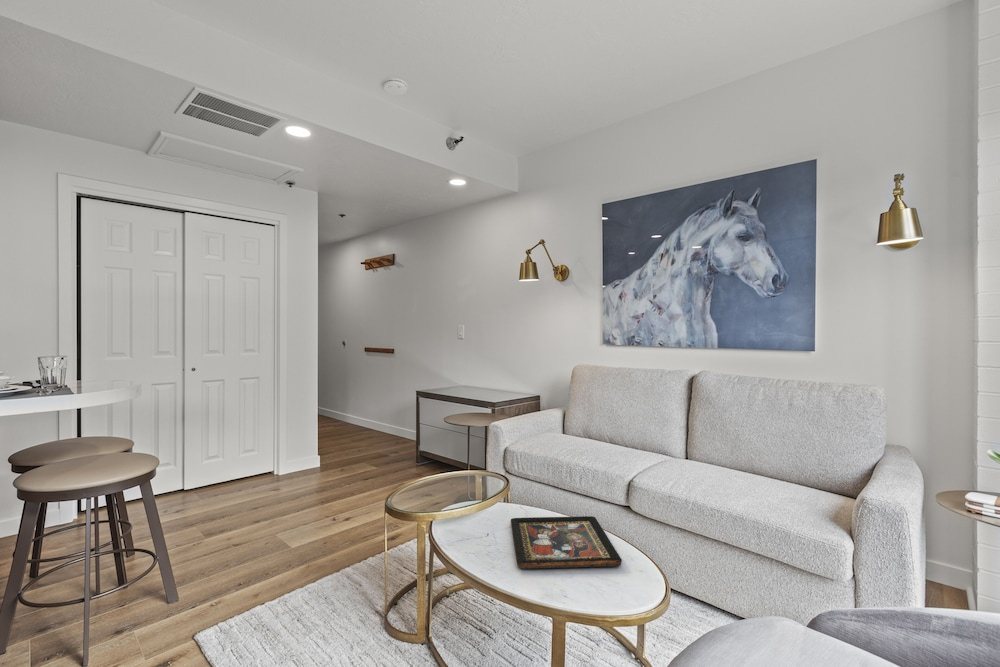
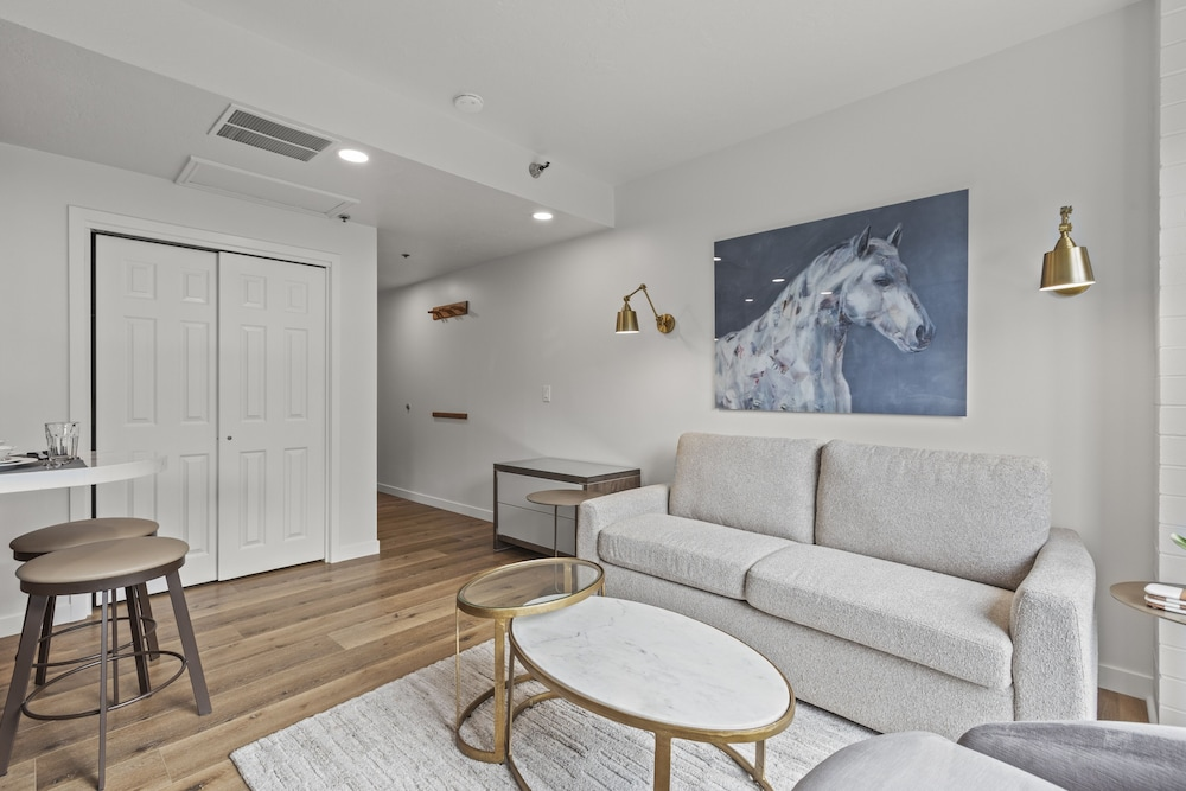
- decorative tray (560, 539)
